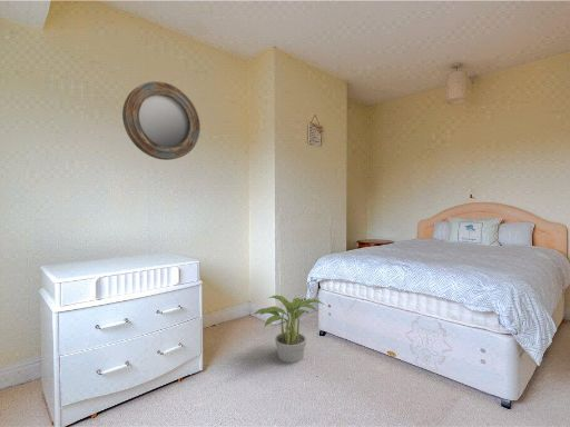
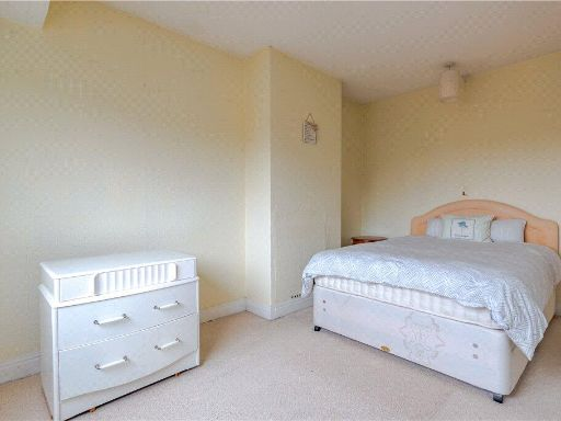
- potted plant (289, 327)
- home mirror (164, 121)
